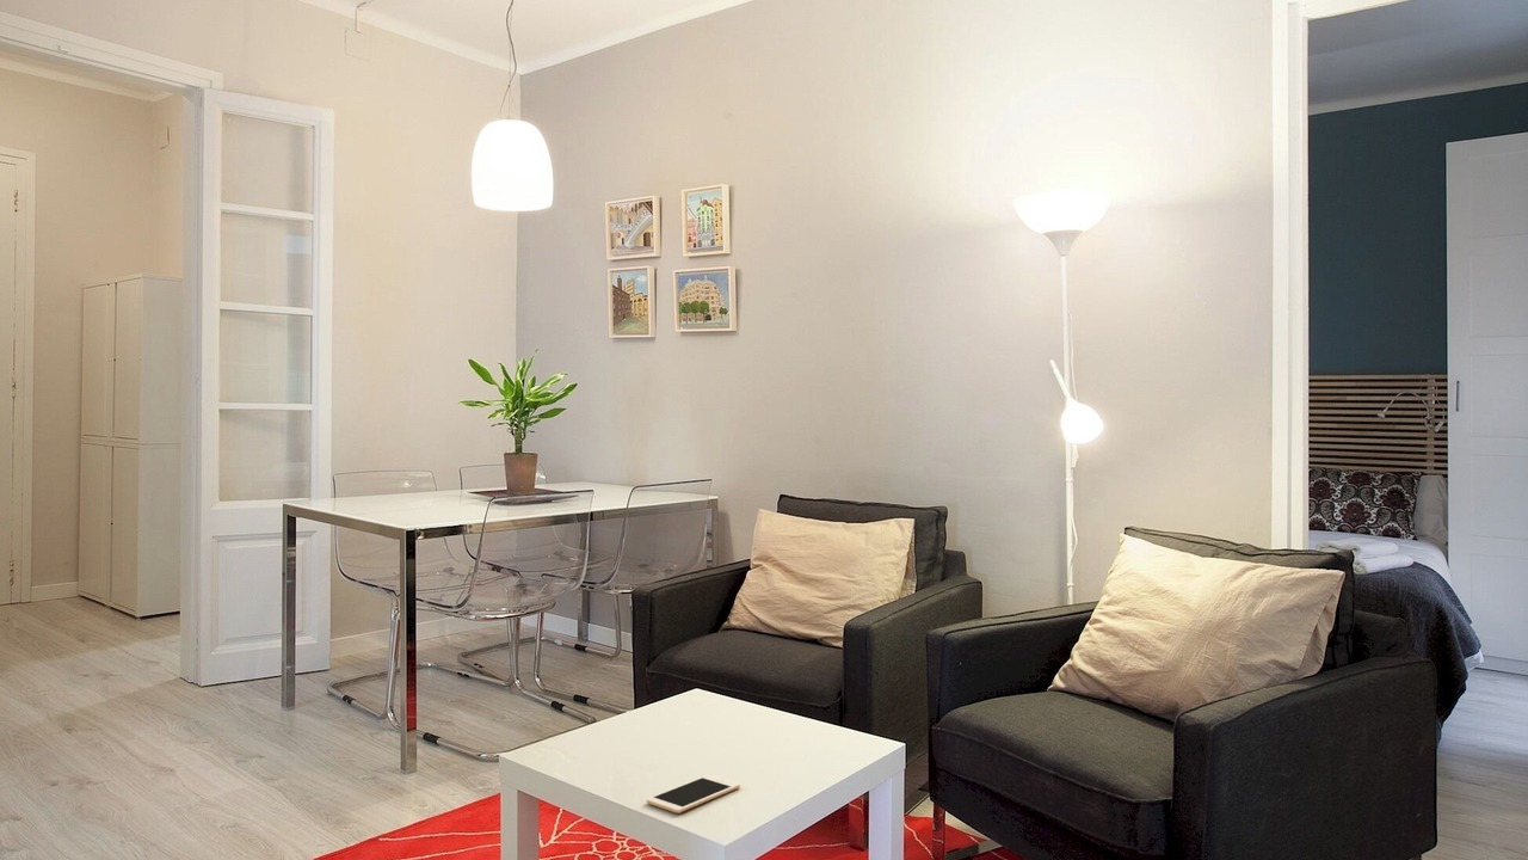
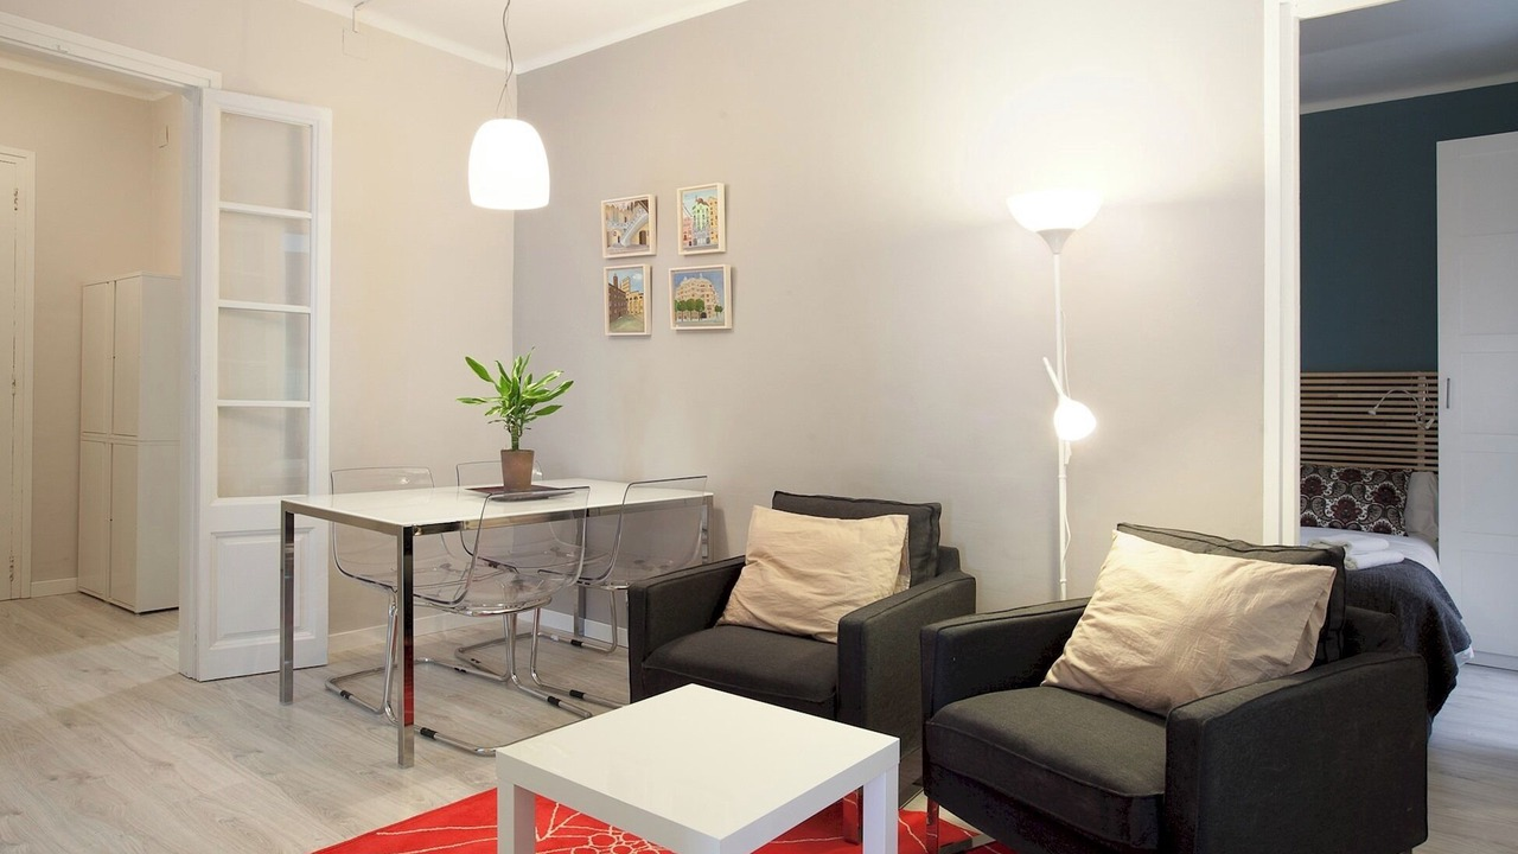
- cell phone (694, 793)
